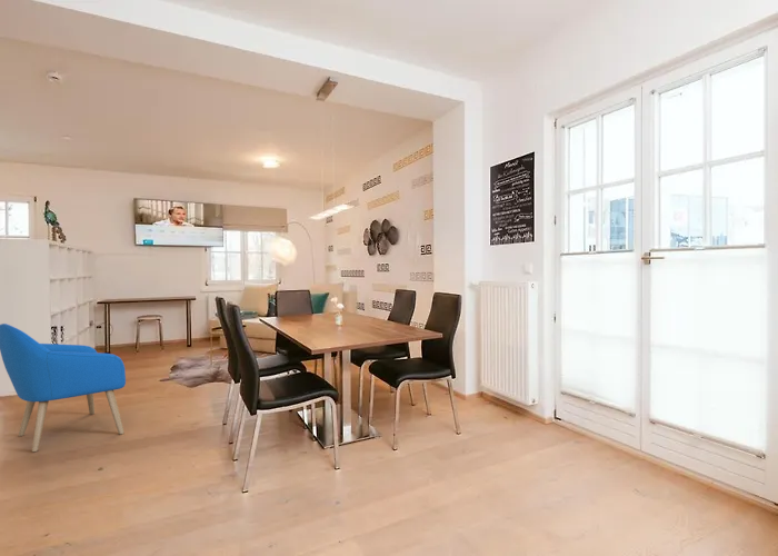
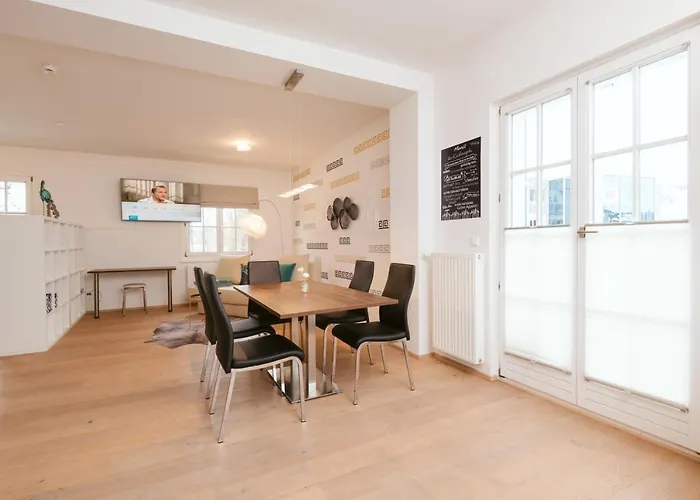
- armchair (60, 377)
